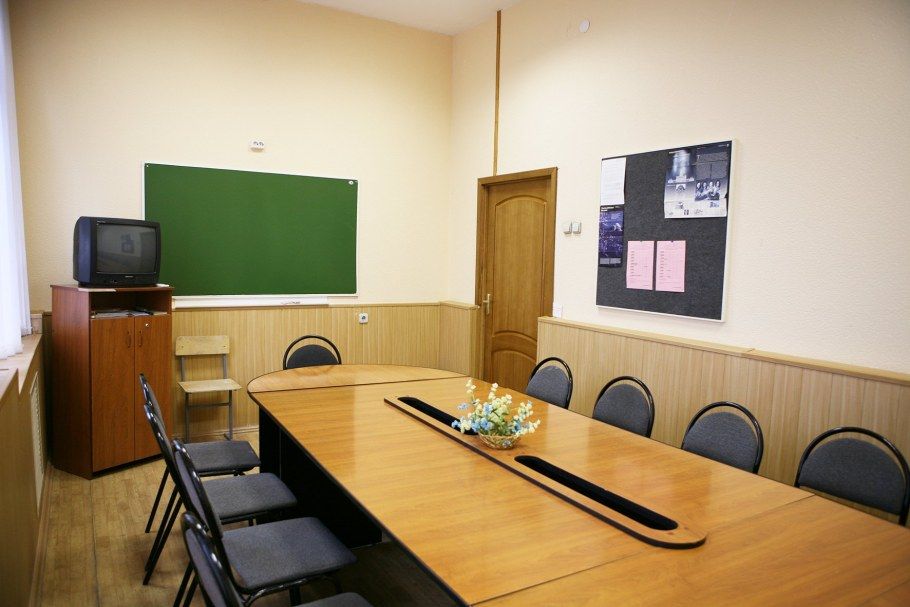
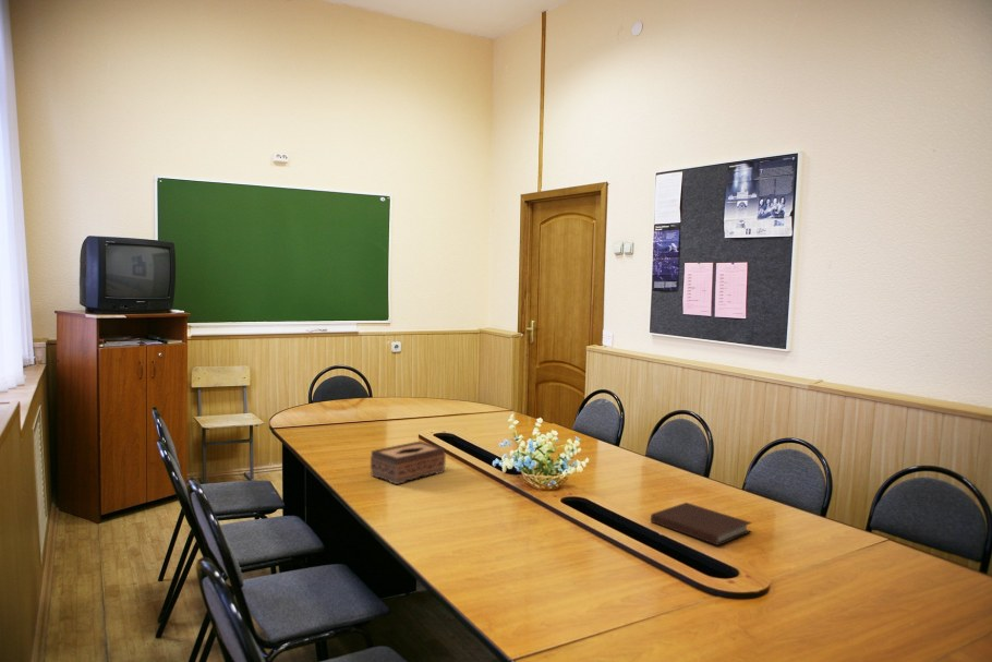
+ tissue box (408, 461)
+ notebook (700, 522)
